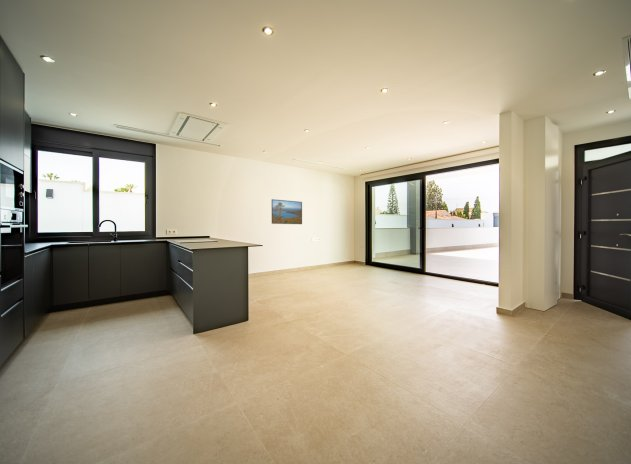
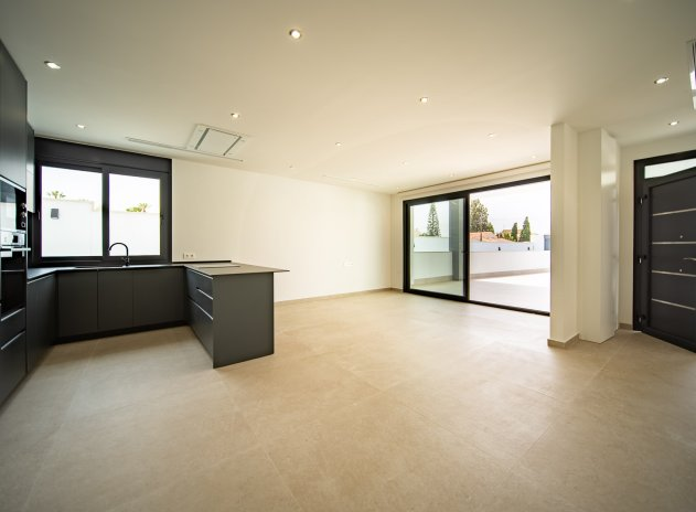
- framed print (287, 212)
